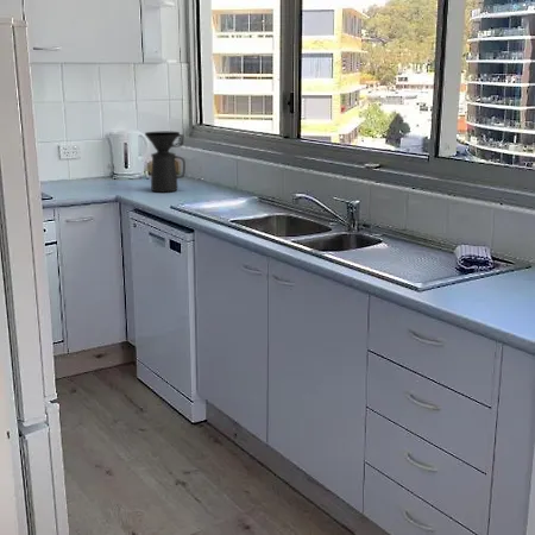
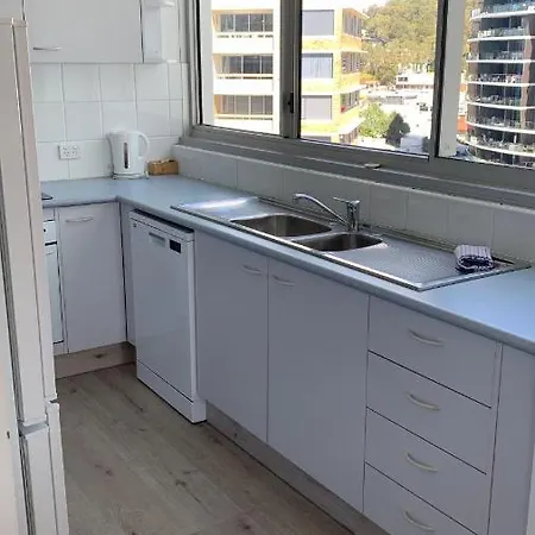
- coffee maker (163, 162)
